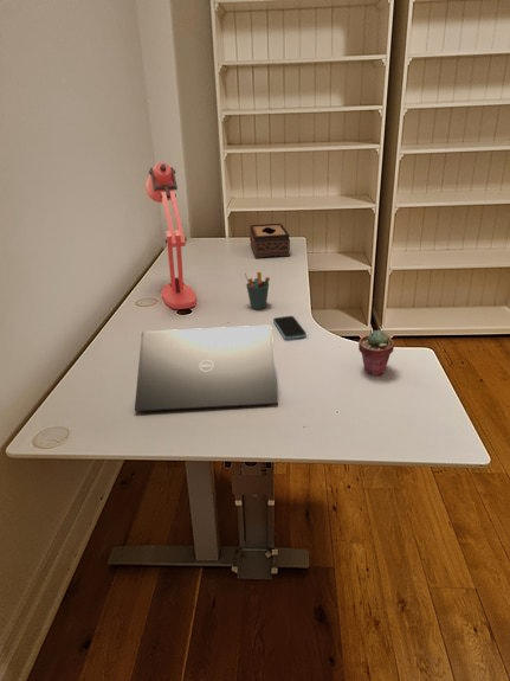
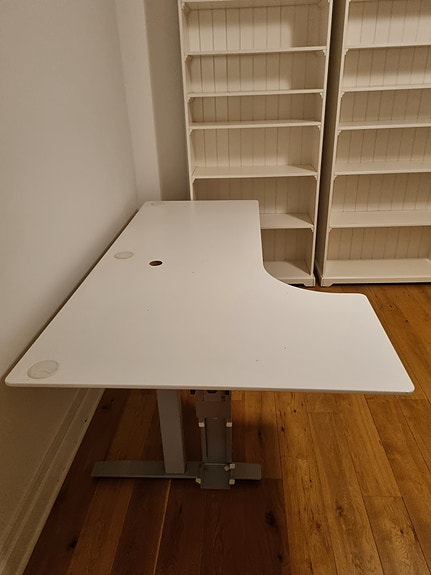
- laptop (206, 362)
- tissue box (269, 239)
- potted succulent (375, 349)
- desk lamp (172, 233)
- pen holder (257, 289)
- smartphone (289, 327)
